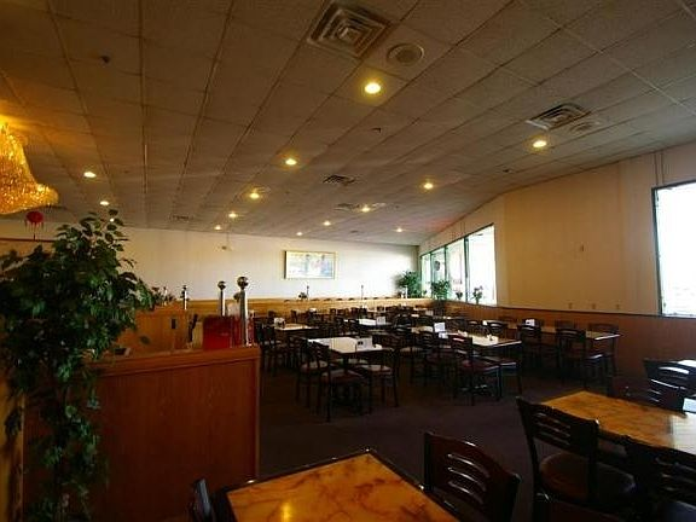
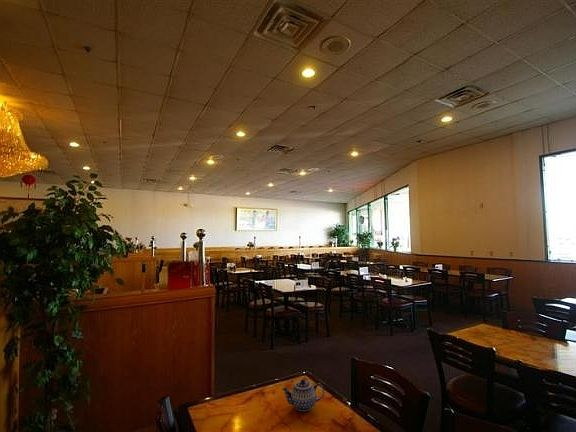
+ teapot (303, 393)
